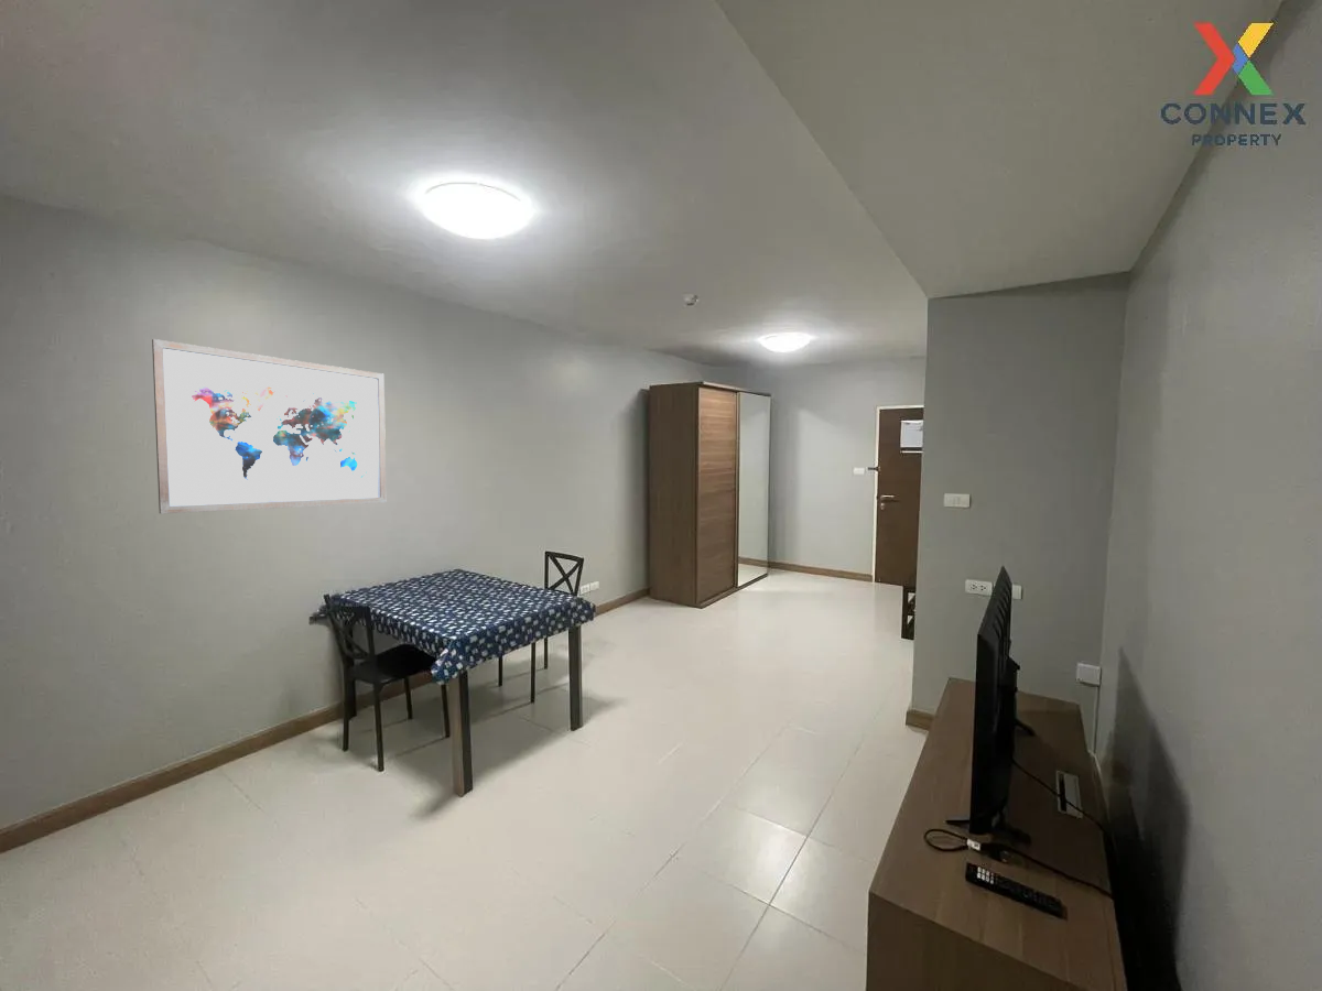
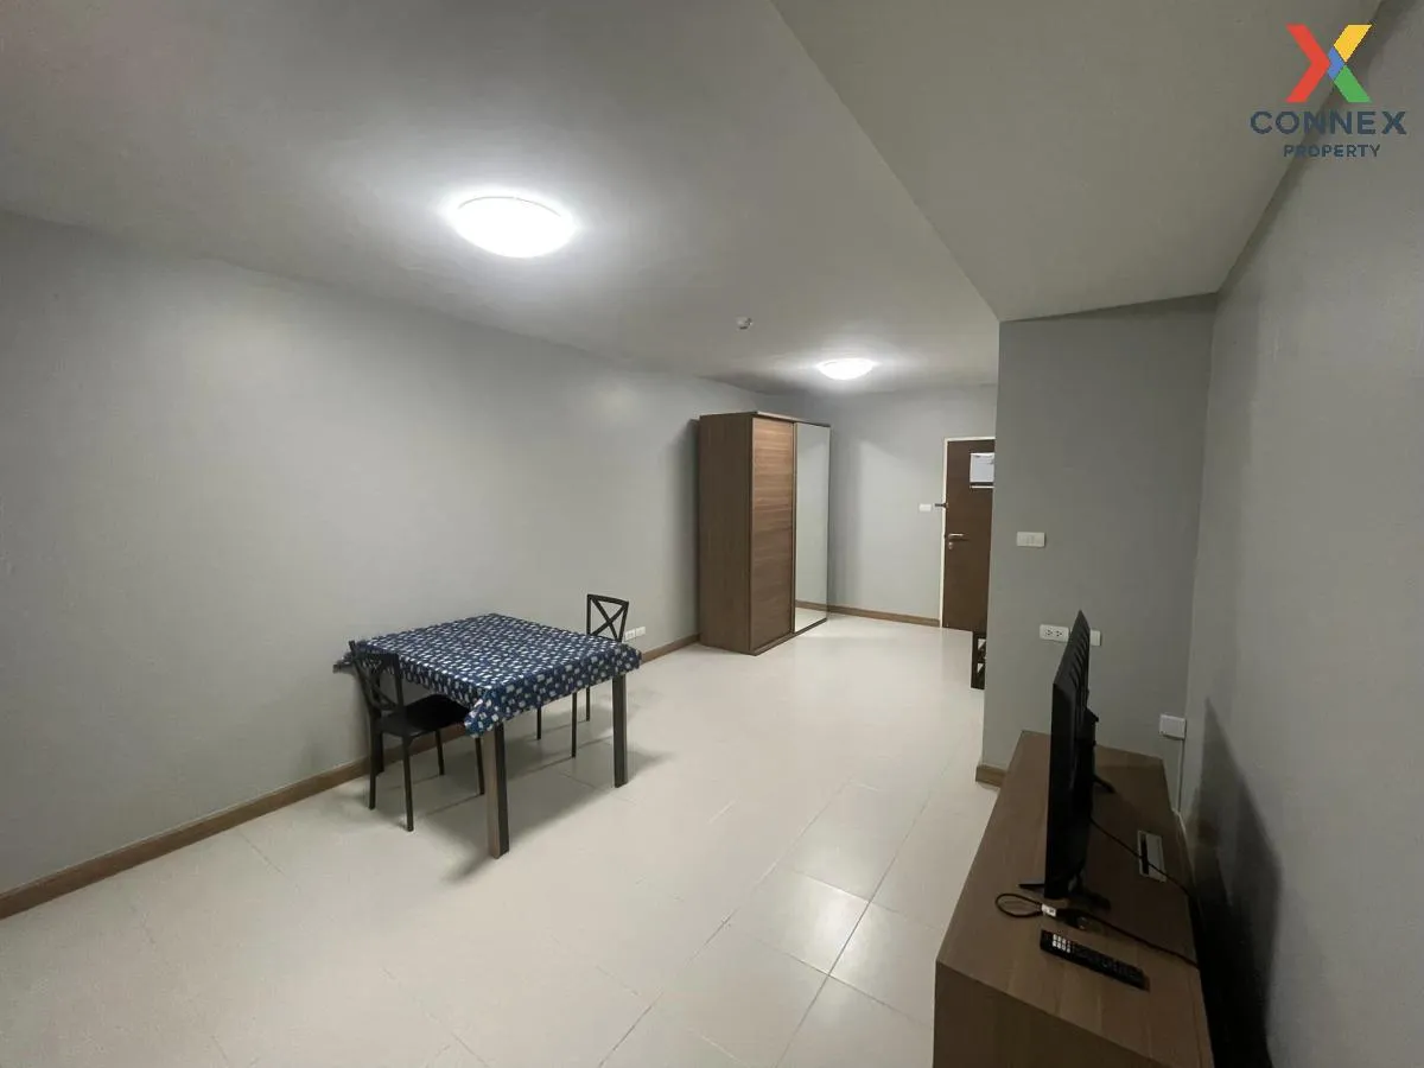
- wall art (288, 434)
